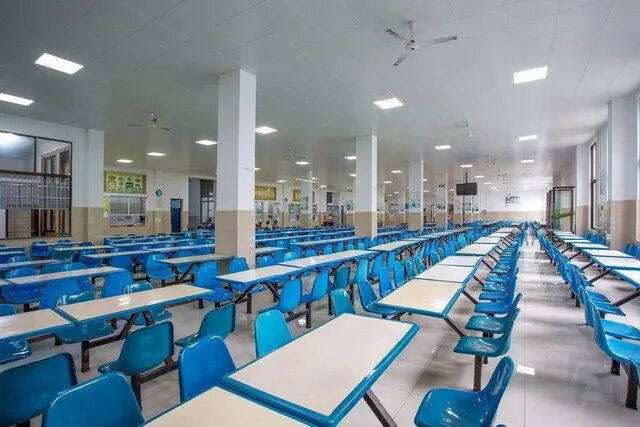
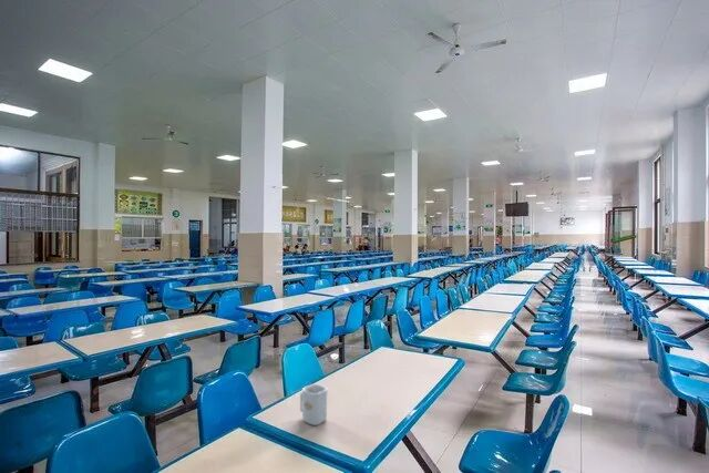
+ mug (311, 403)
